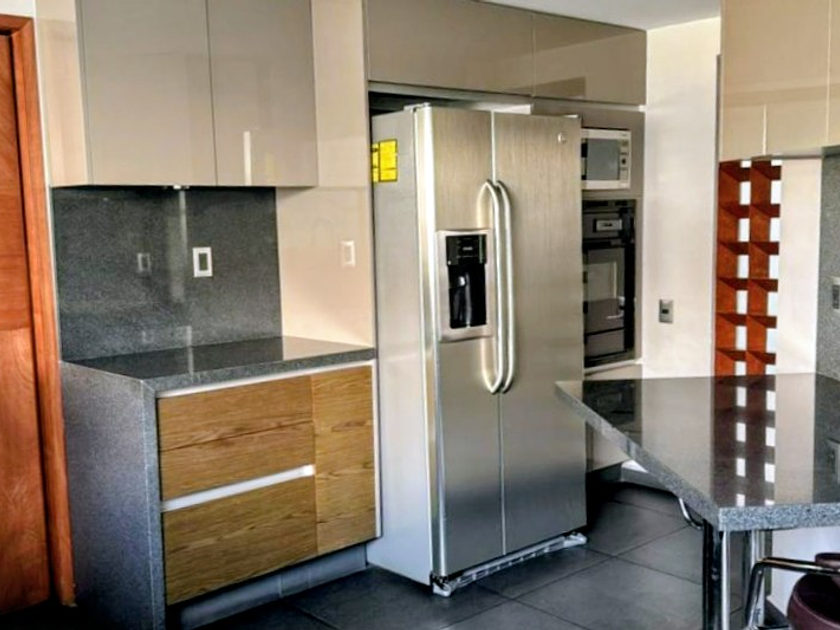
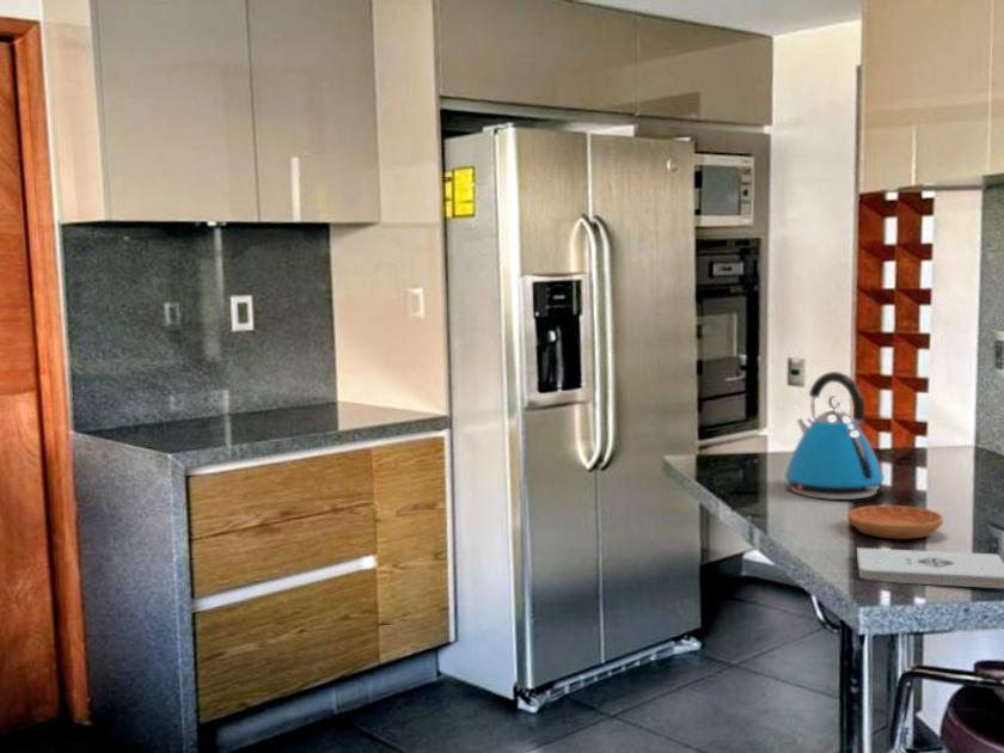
+ kettle (835, 431)
+ saucer (894, 522)
+ notepad (930, 567)
